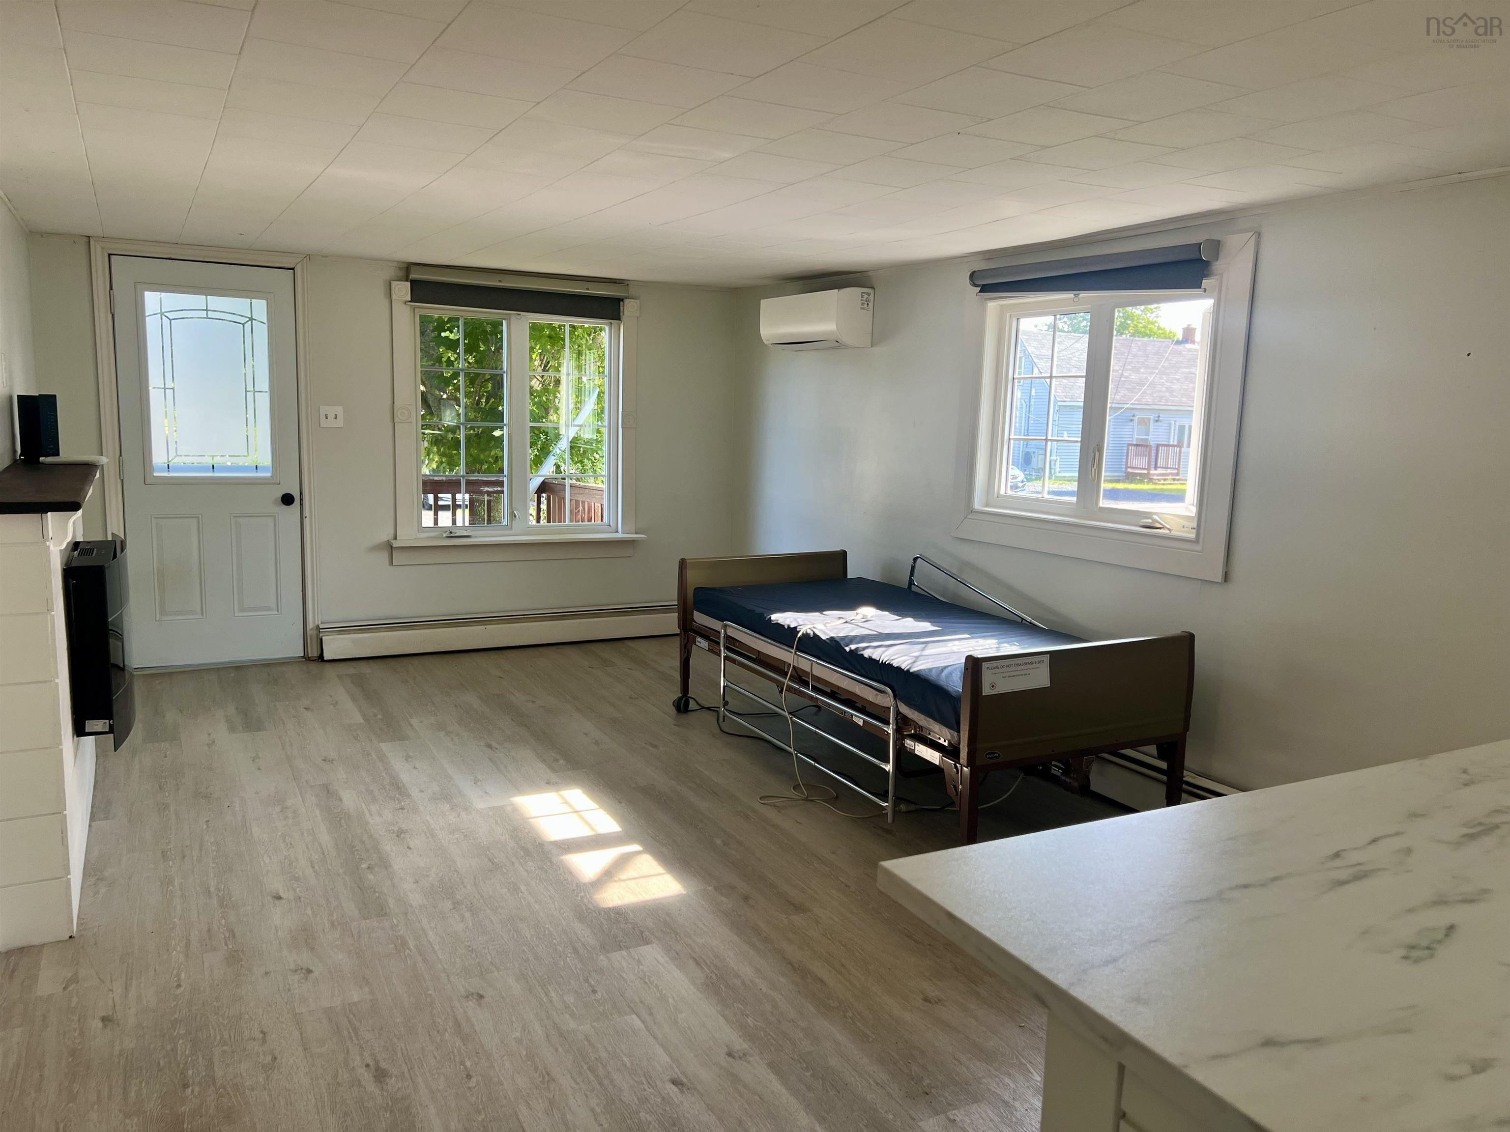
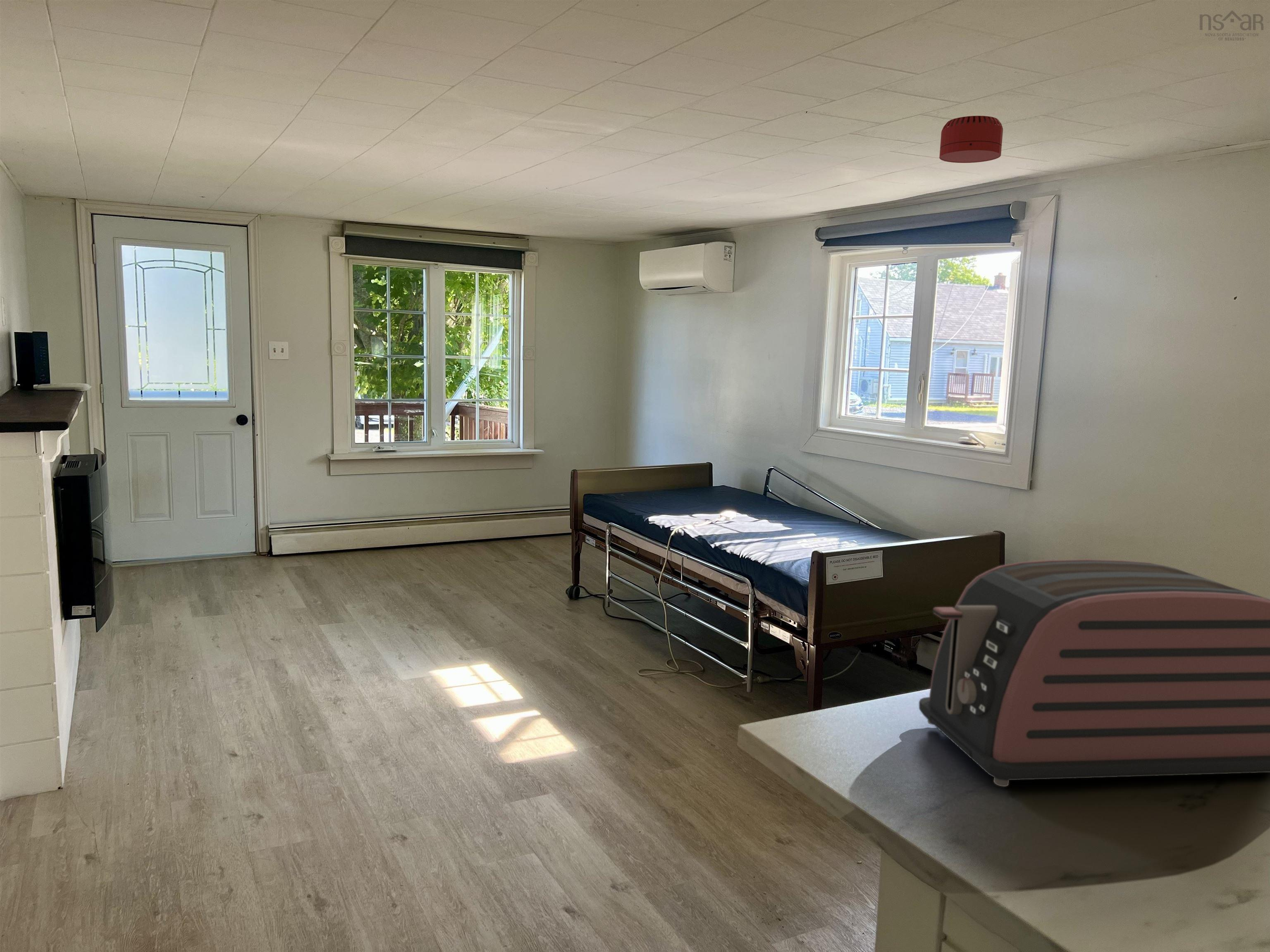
+ toaster (1108, 662)
+ smoke detector (971, 139)
